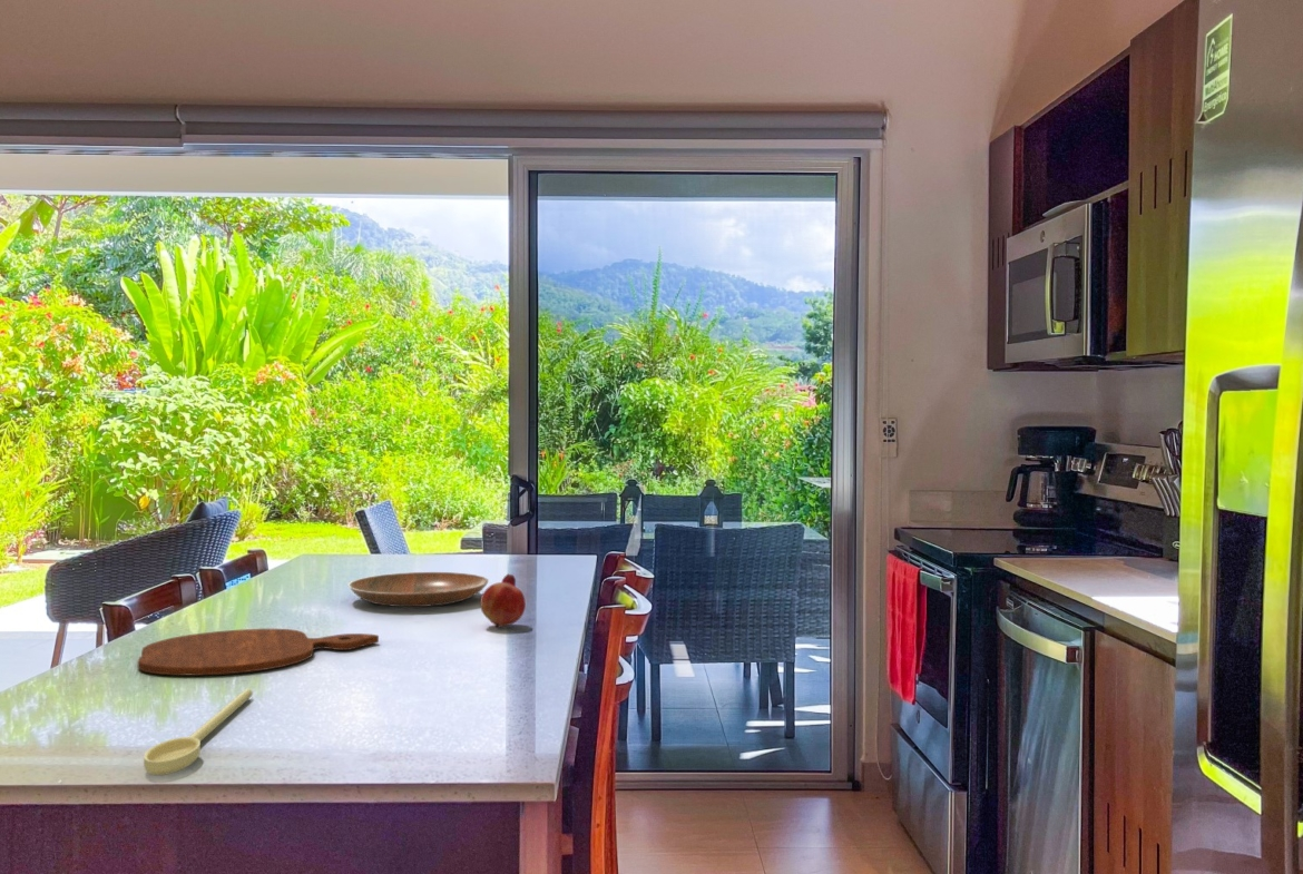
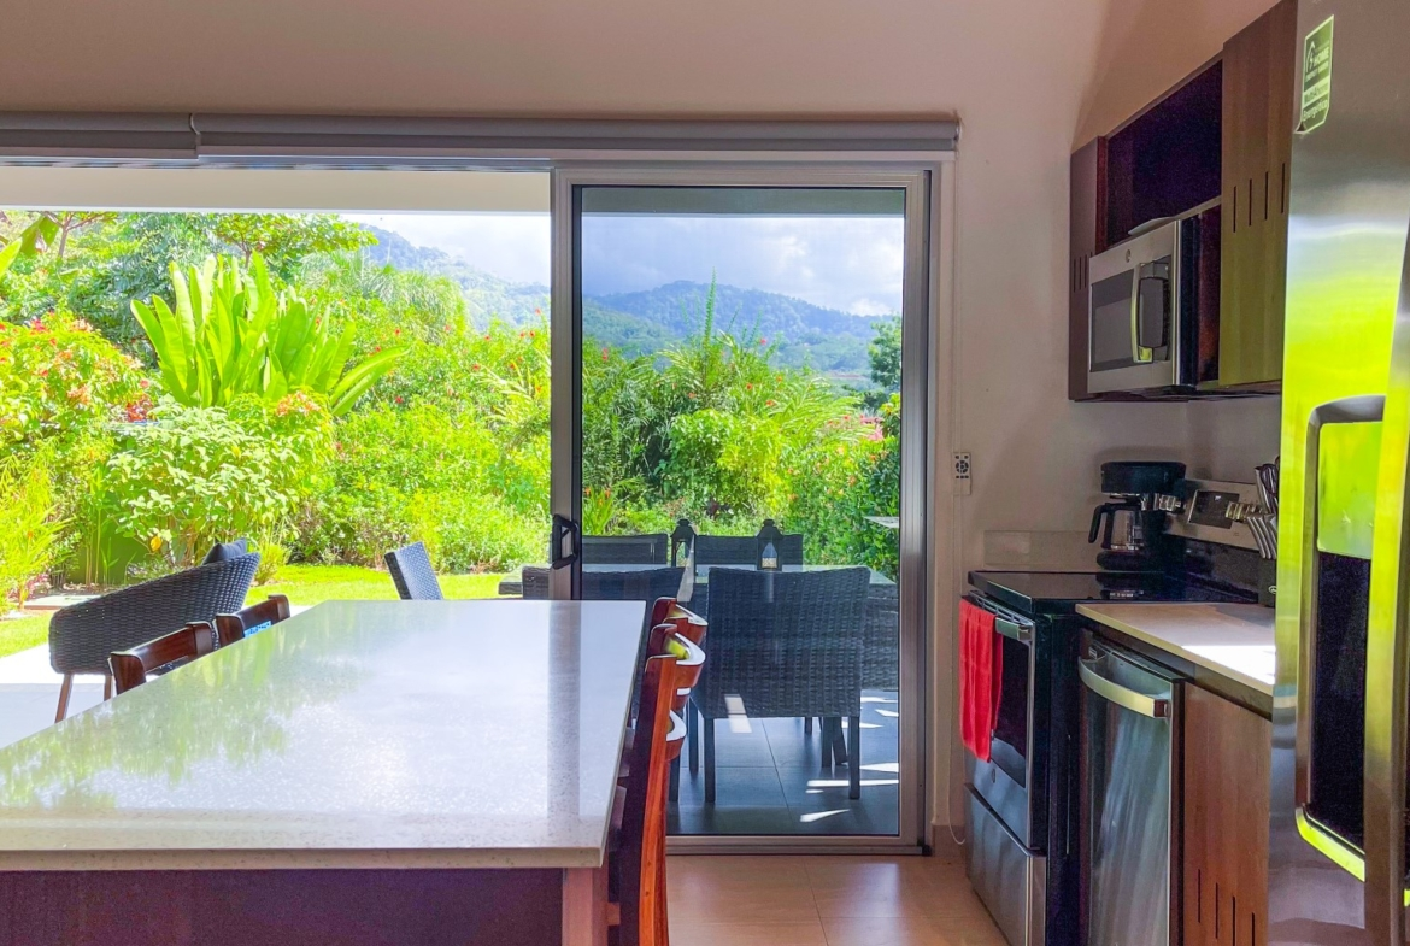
- cutting board (264, 647)
- fruit (502, 600)
- bowl (419, 590)
- spoon (208, 725)
